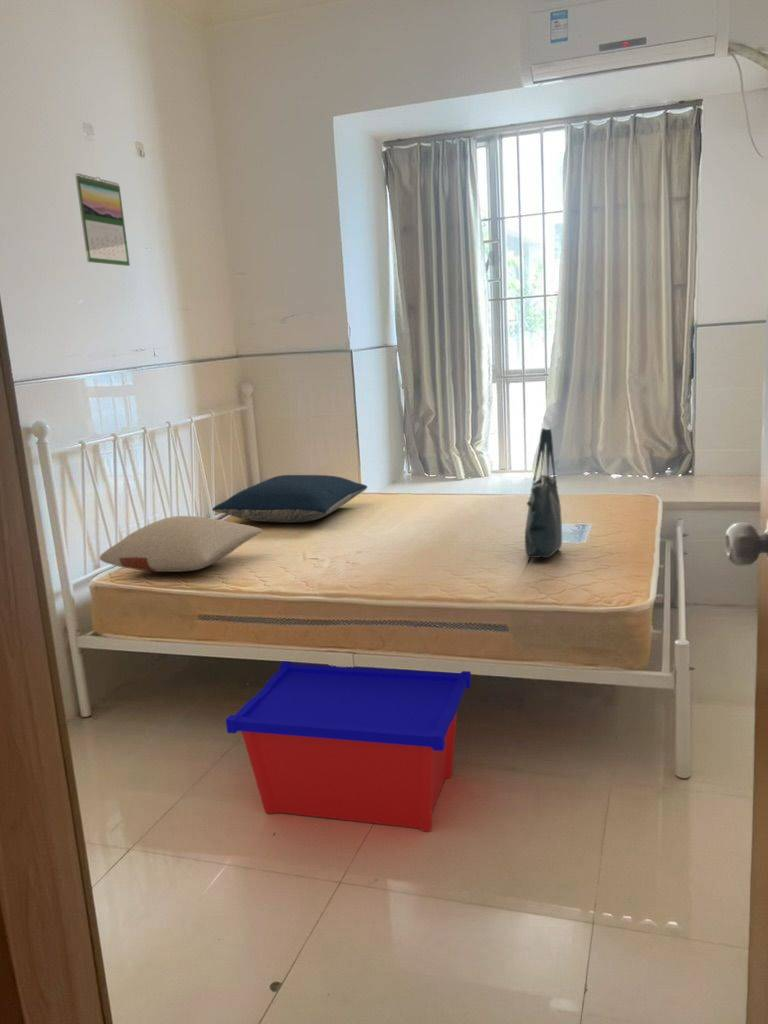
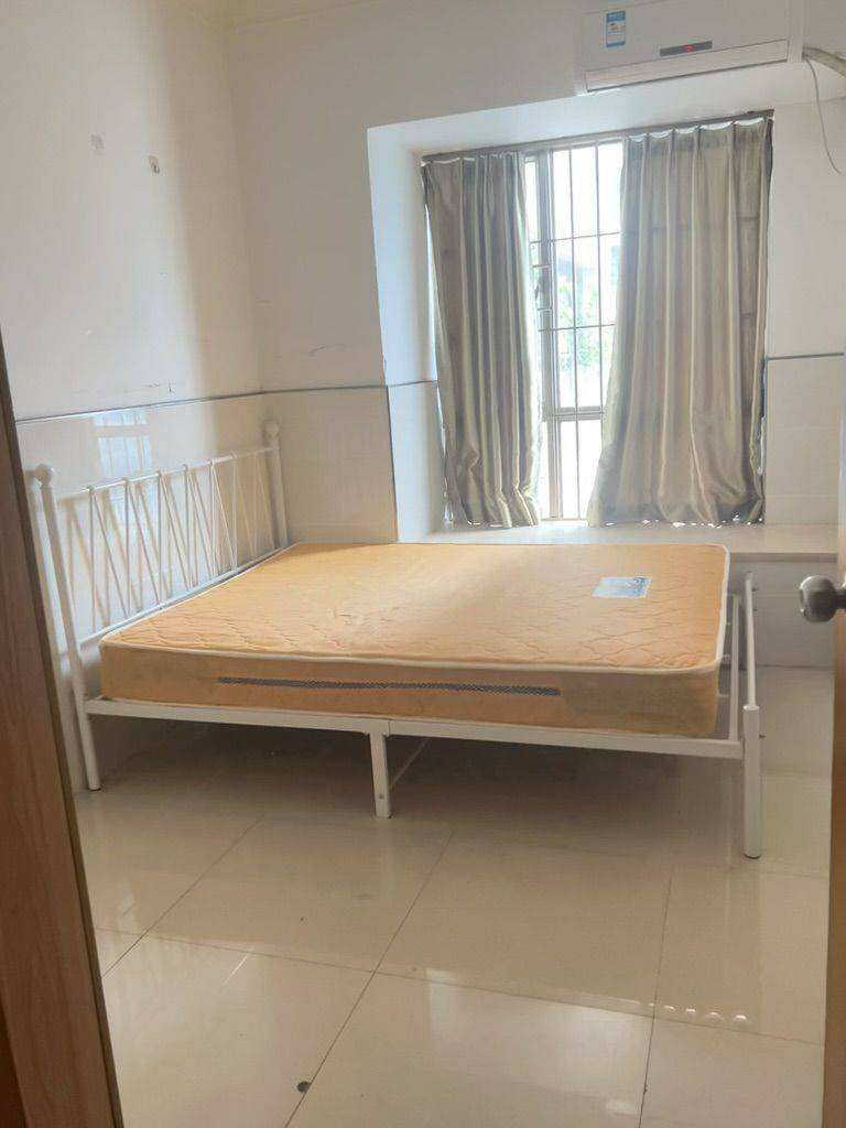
- calendar (103, 220)
- tote bag (543, 492)
- storage bin (357, 744)
- pillow (293, 497)
- pillow (184, 543)
